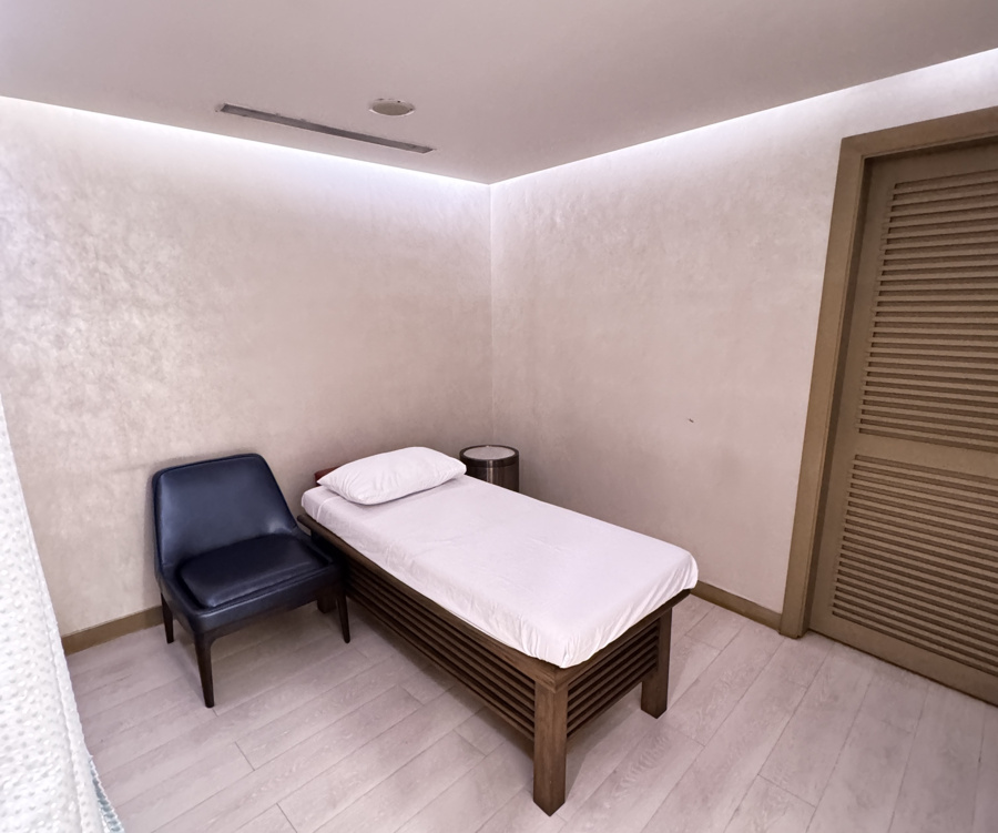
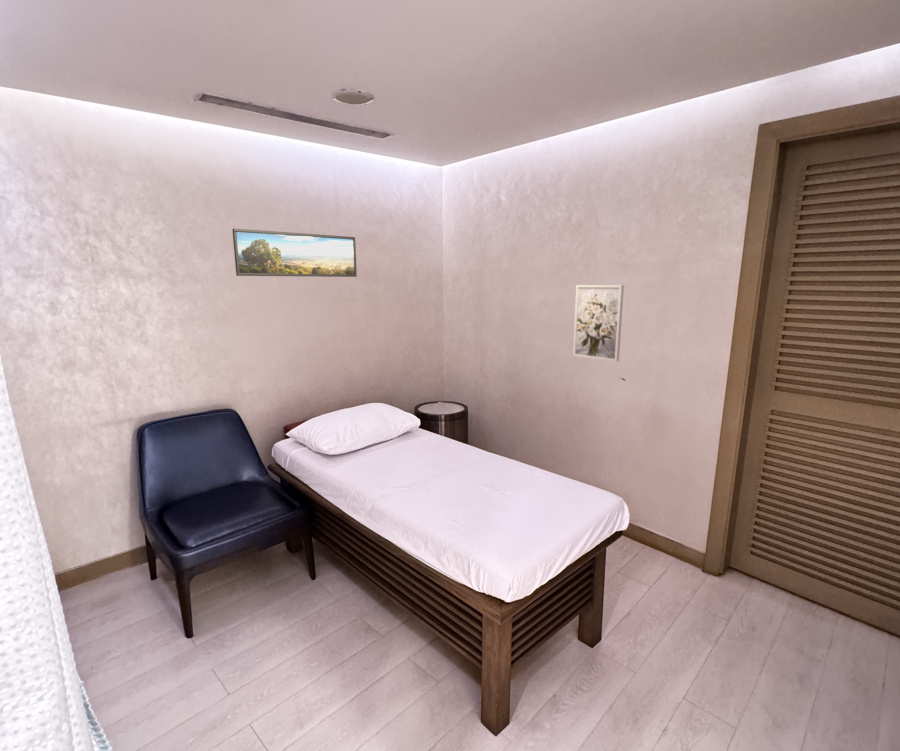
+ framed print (300, 254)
+ wall art (597, 322)
